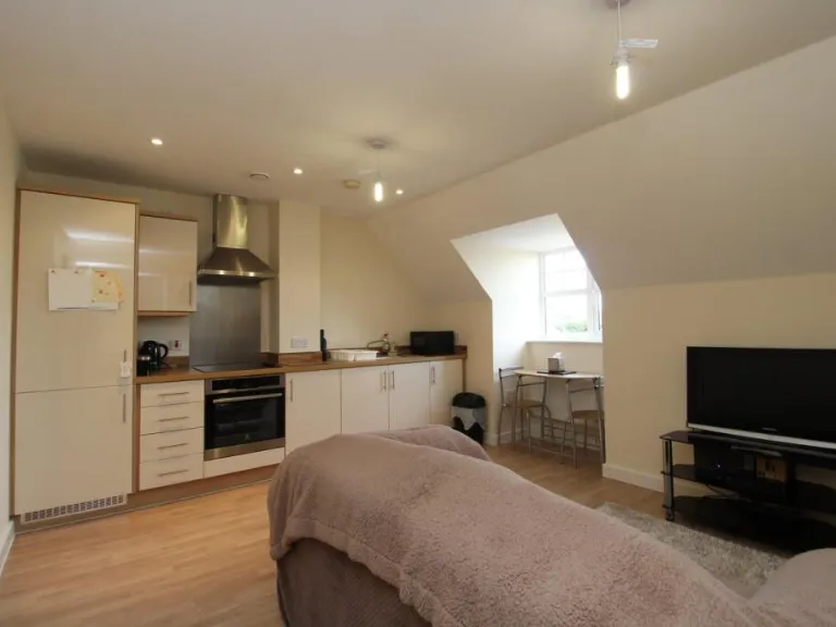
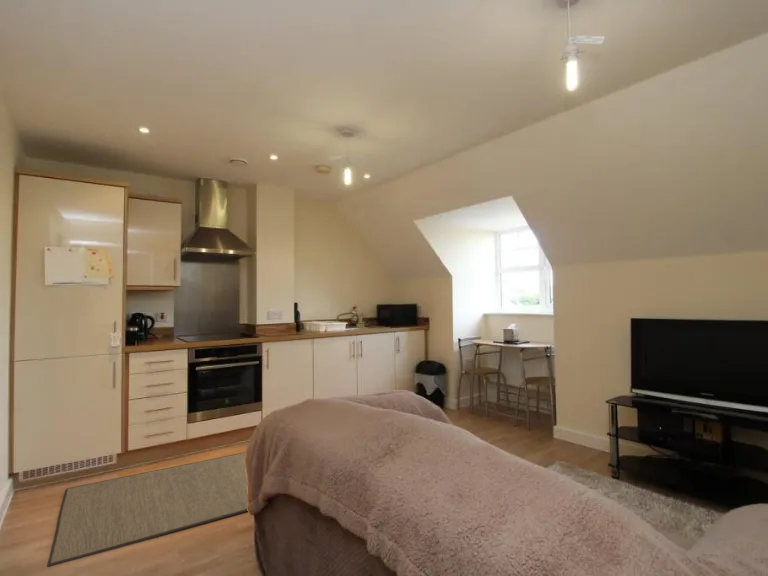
+ rug (206, 486)
